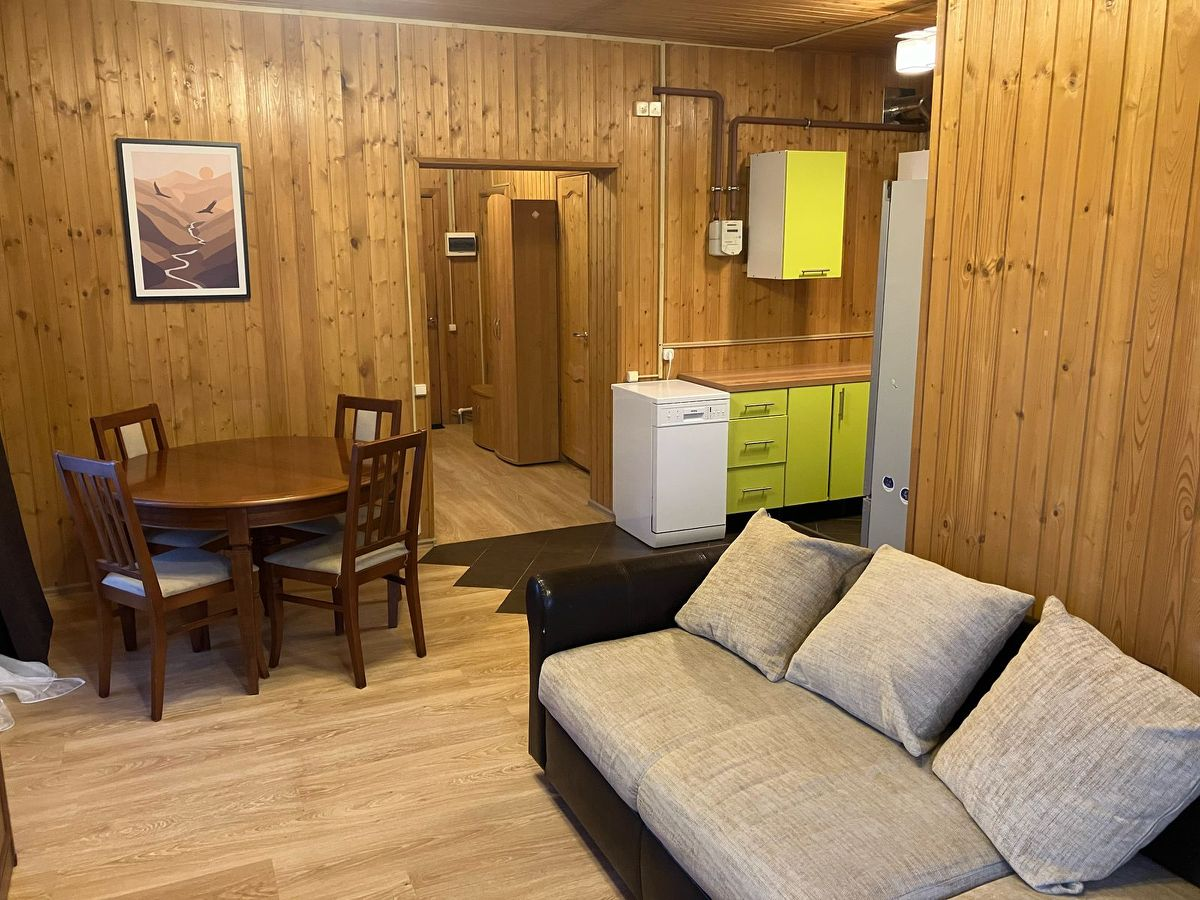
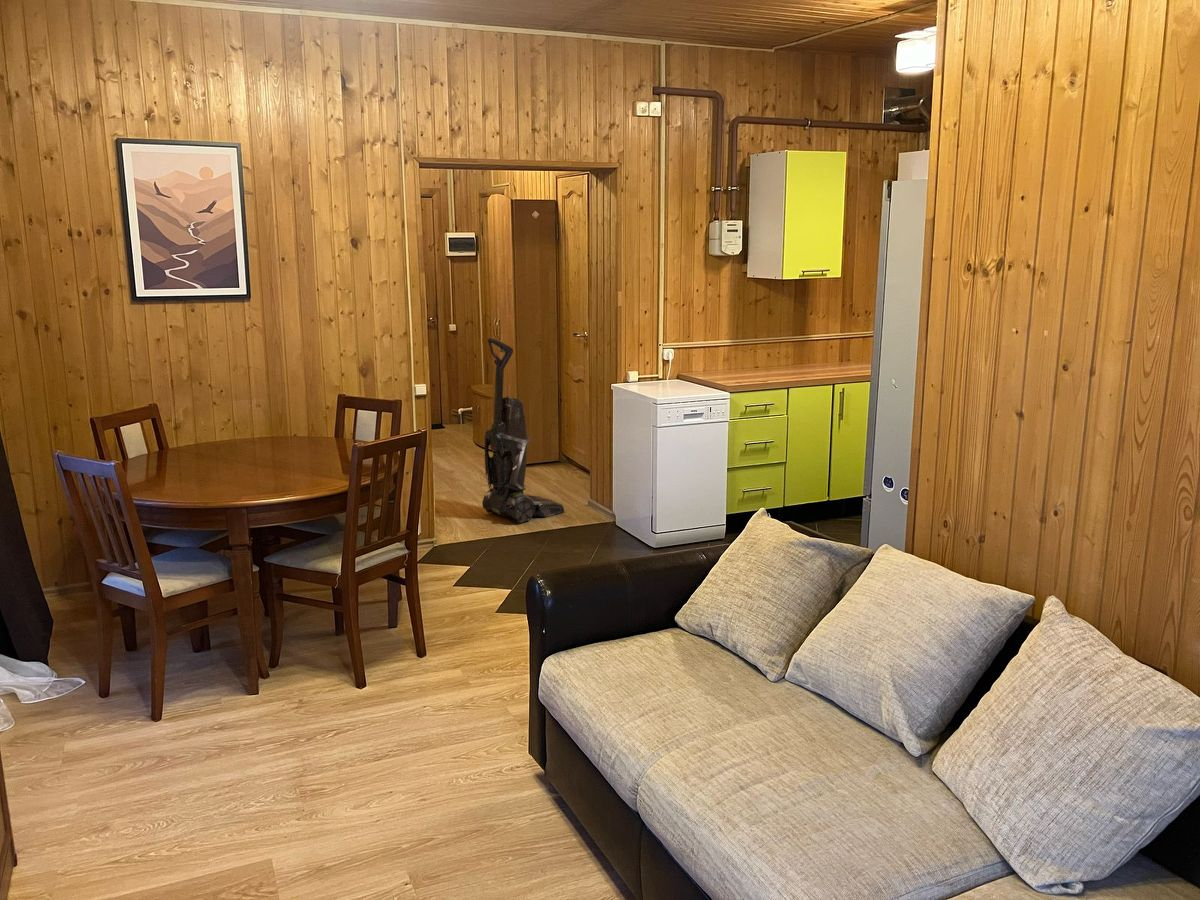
+ vacuum cleaner (522, 426)
